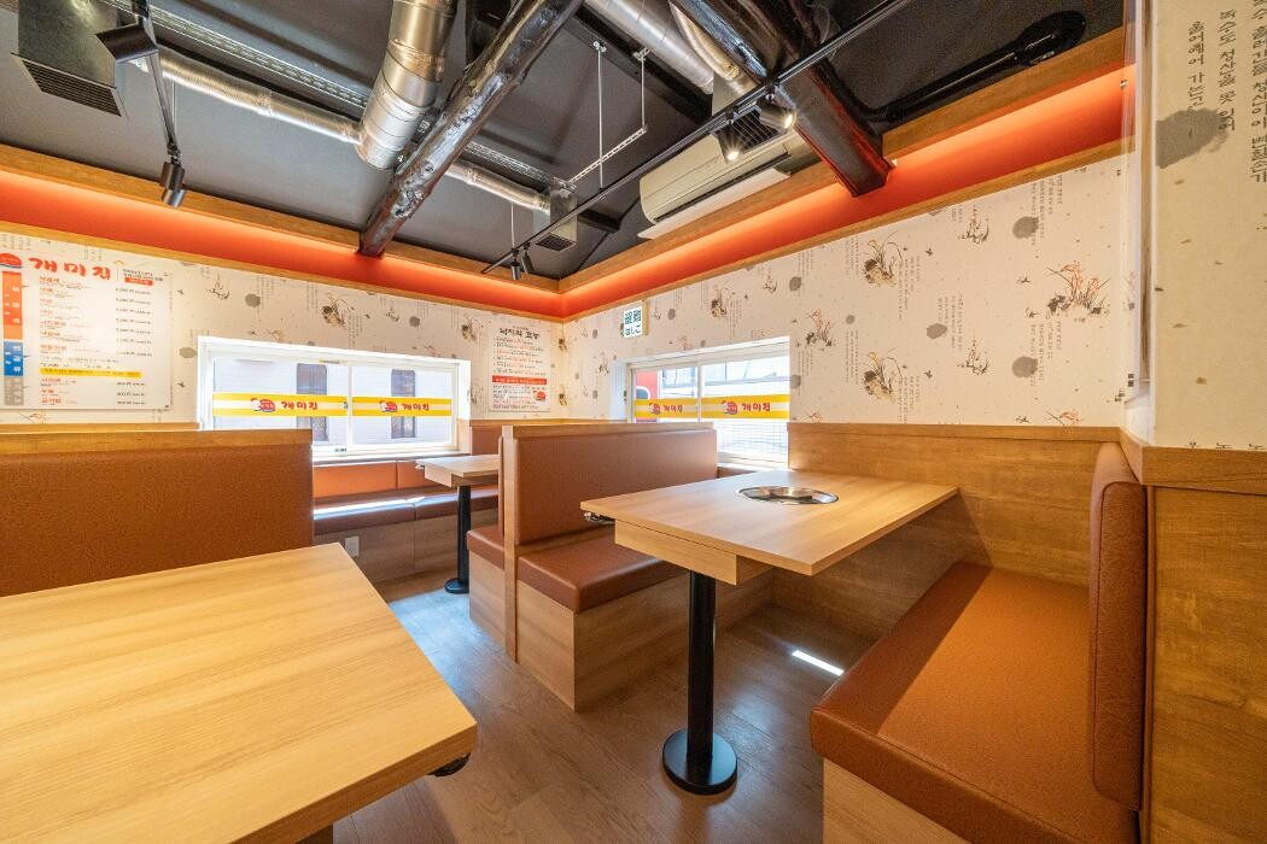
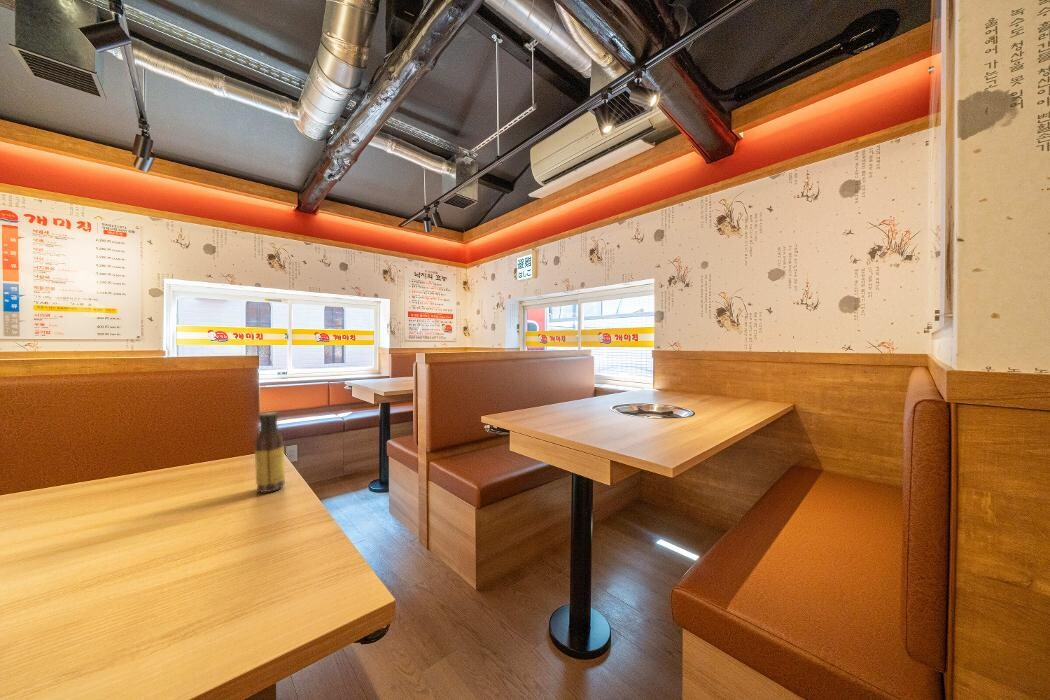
+ sauce bottle (270, 450)
